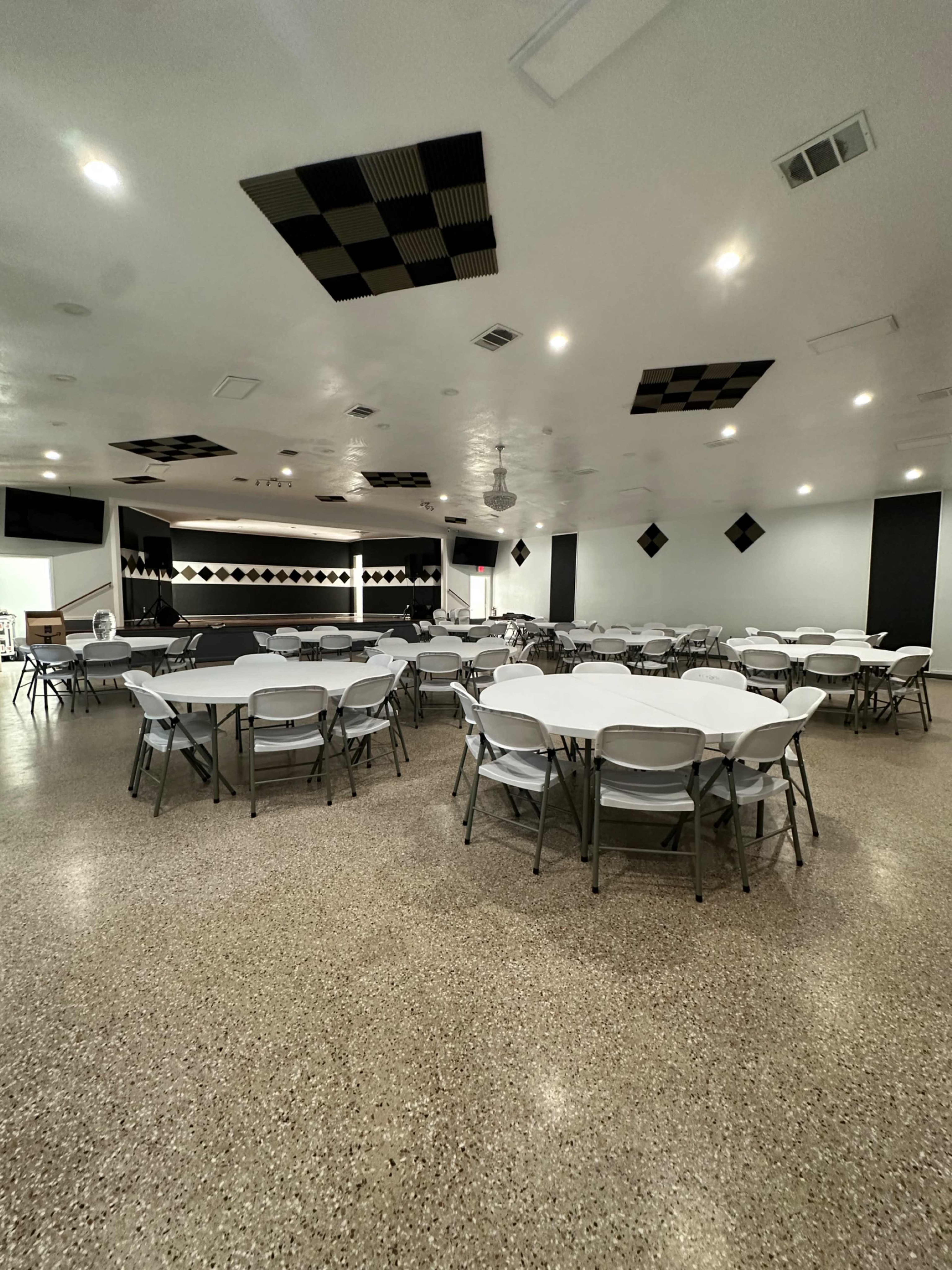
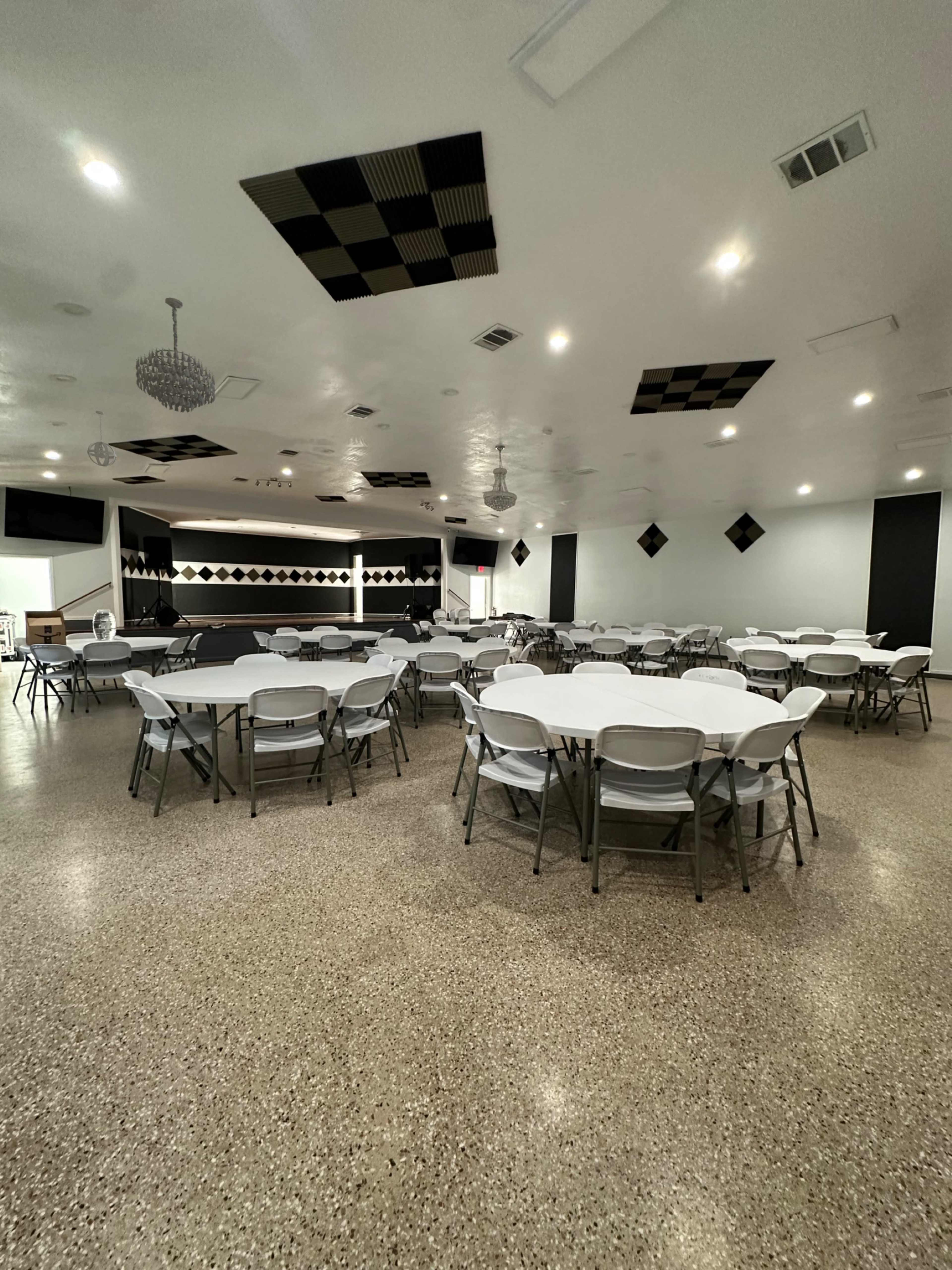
+ chandelier (176, 356)
+ pendant light (101, 439)
